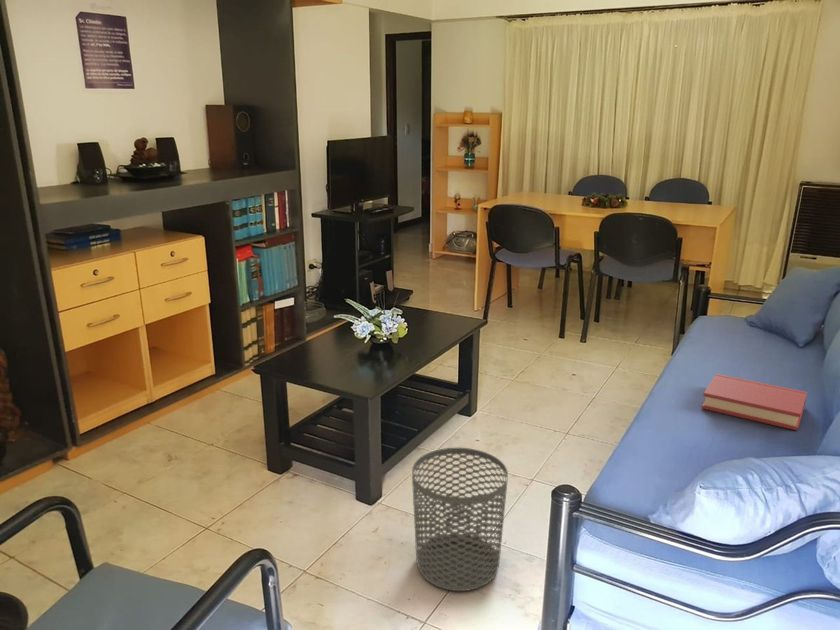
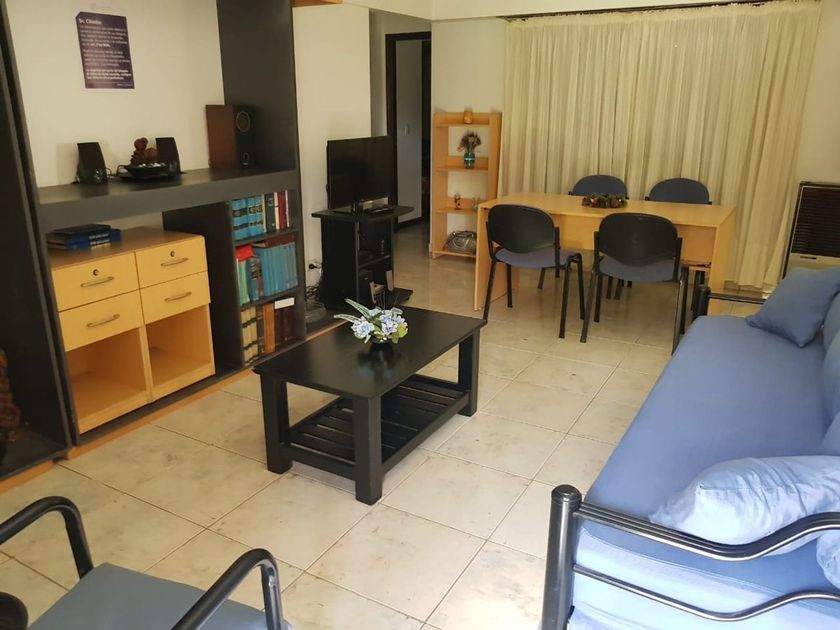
- waste bin (458, 518)
- hardback book (754, 399)
